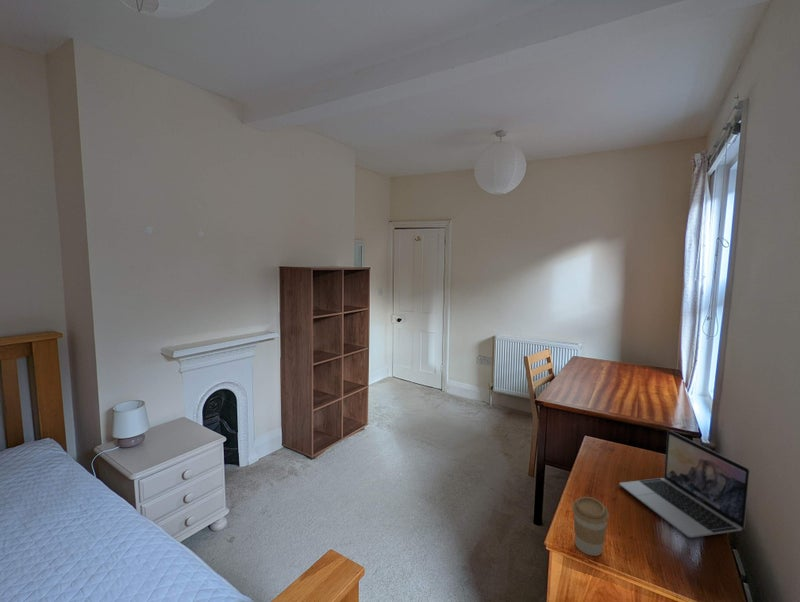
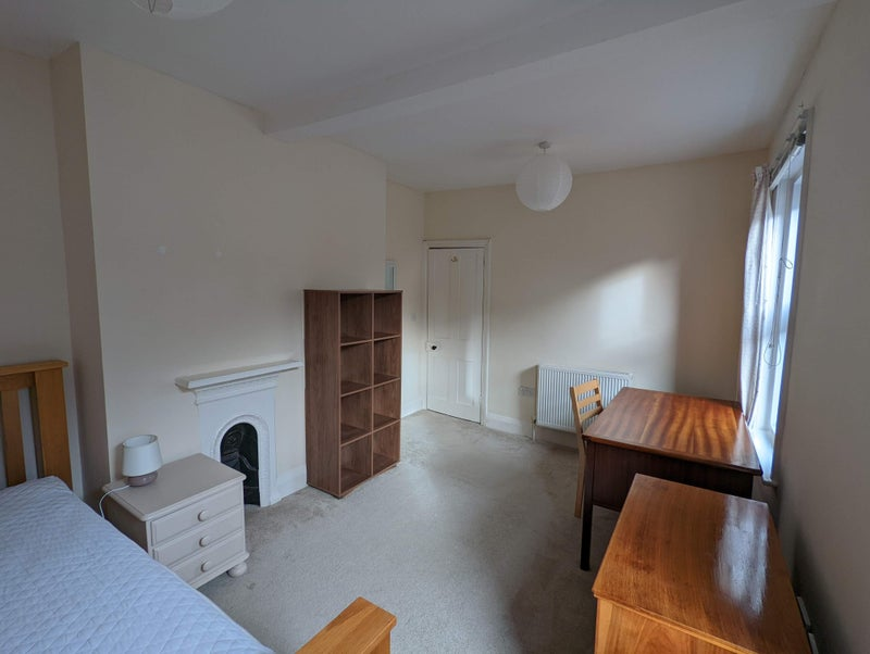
- laptop (677, 478)
- coffee cup (589, 525)
